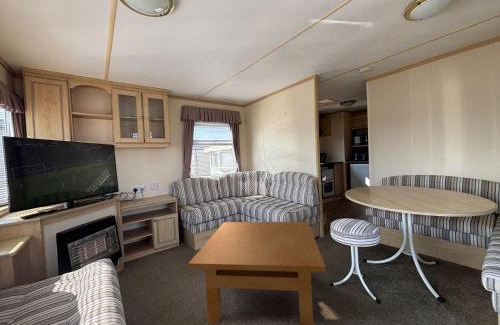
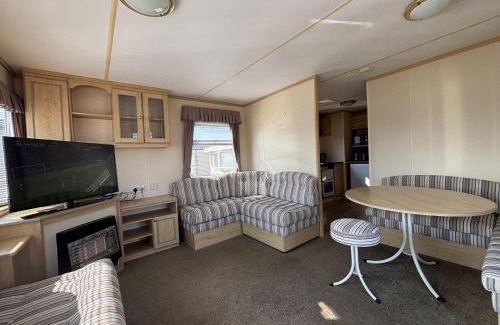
- table (261, 265)
